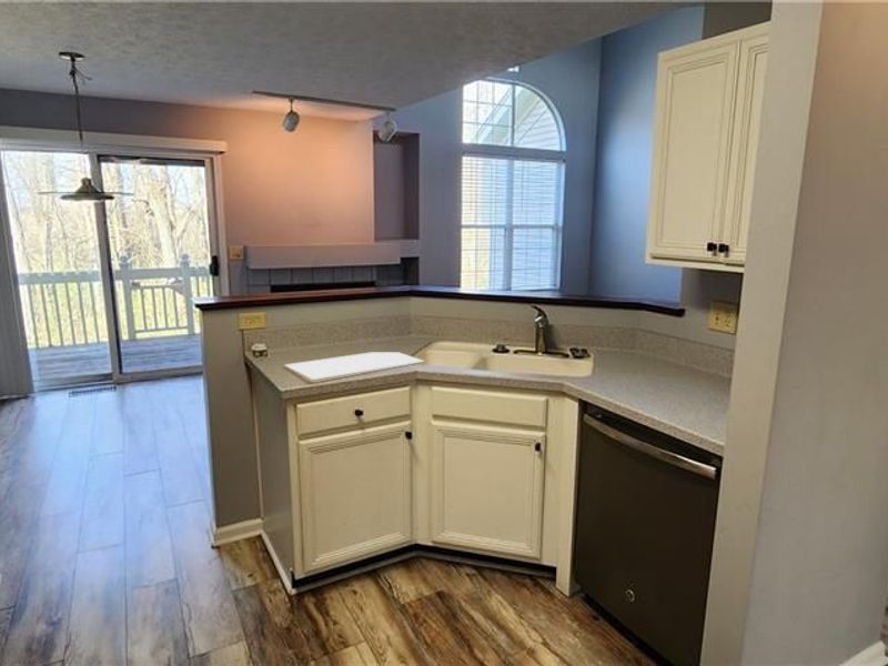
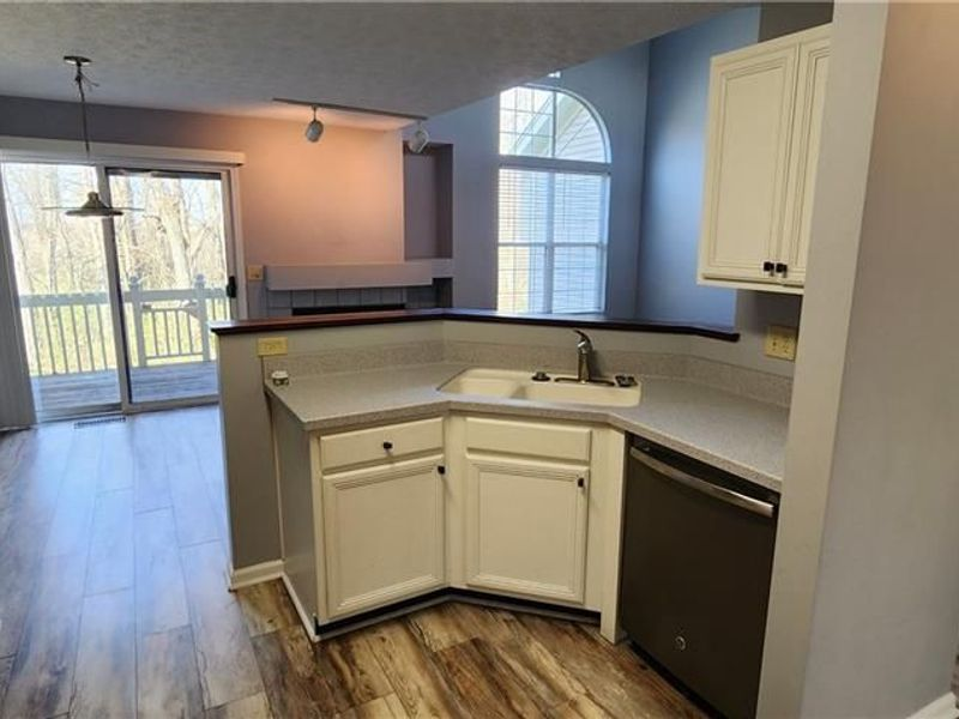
- cutting board (355, 363)
